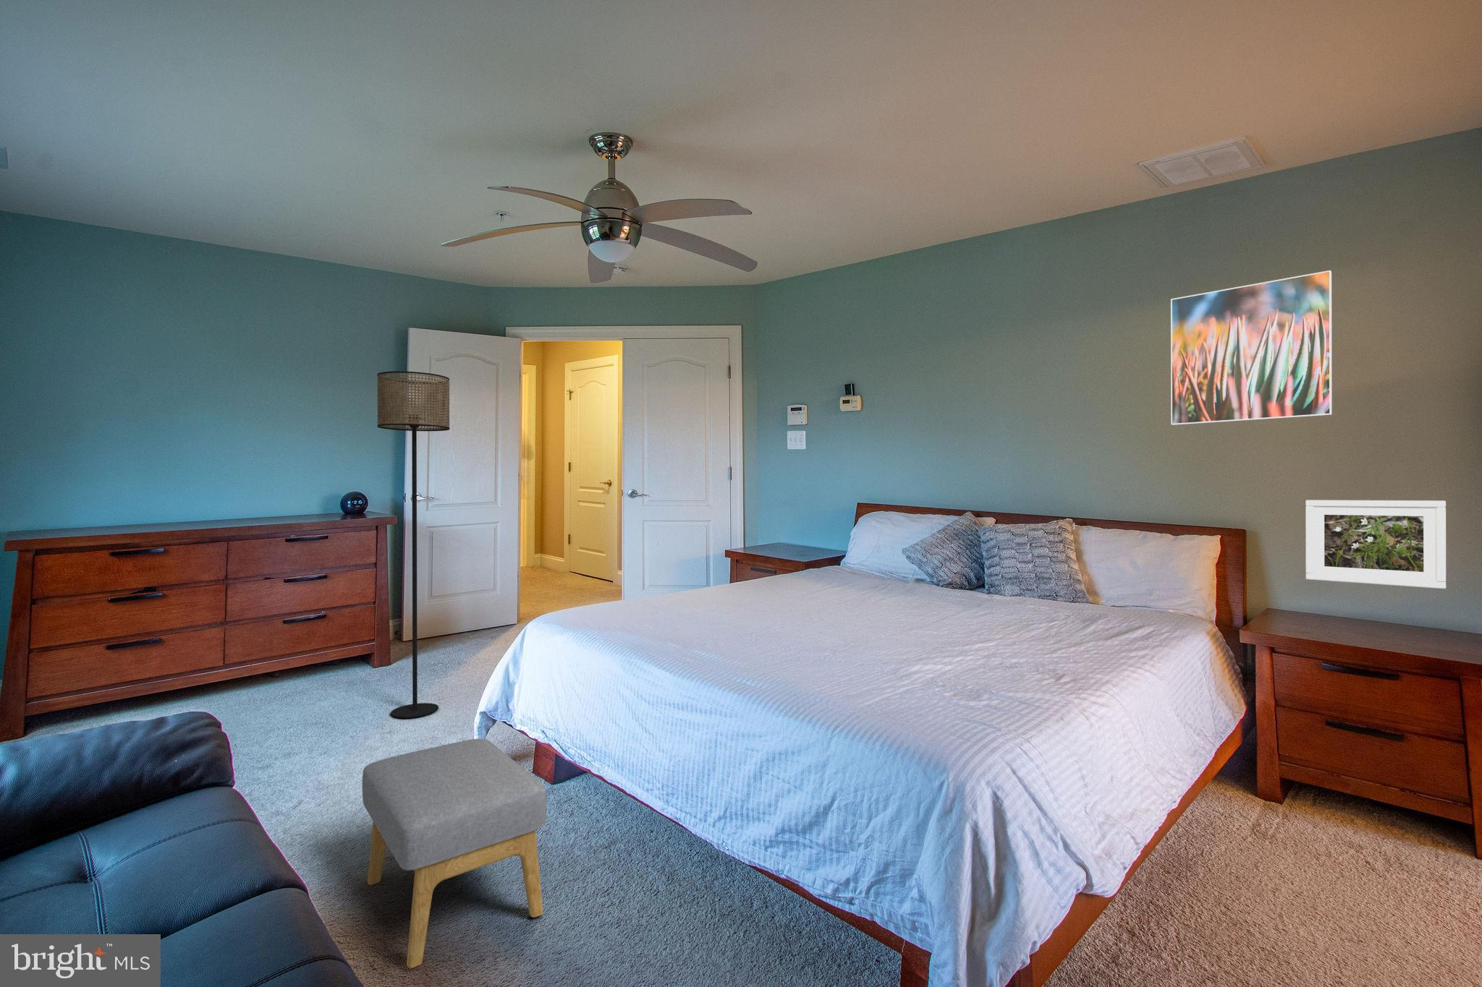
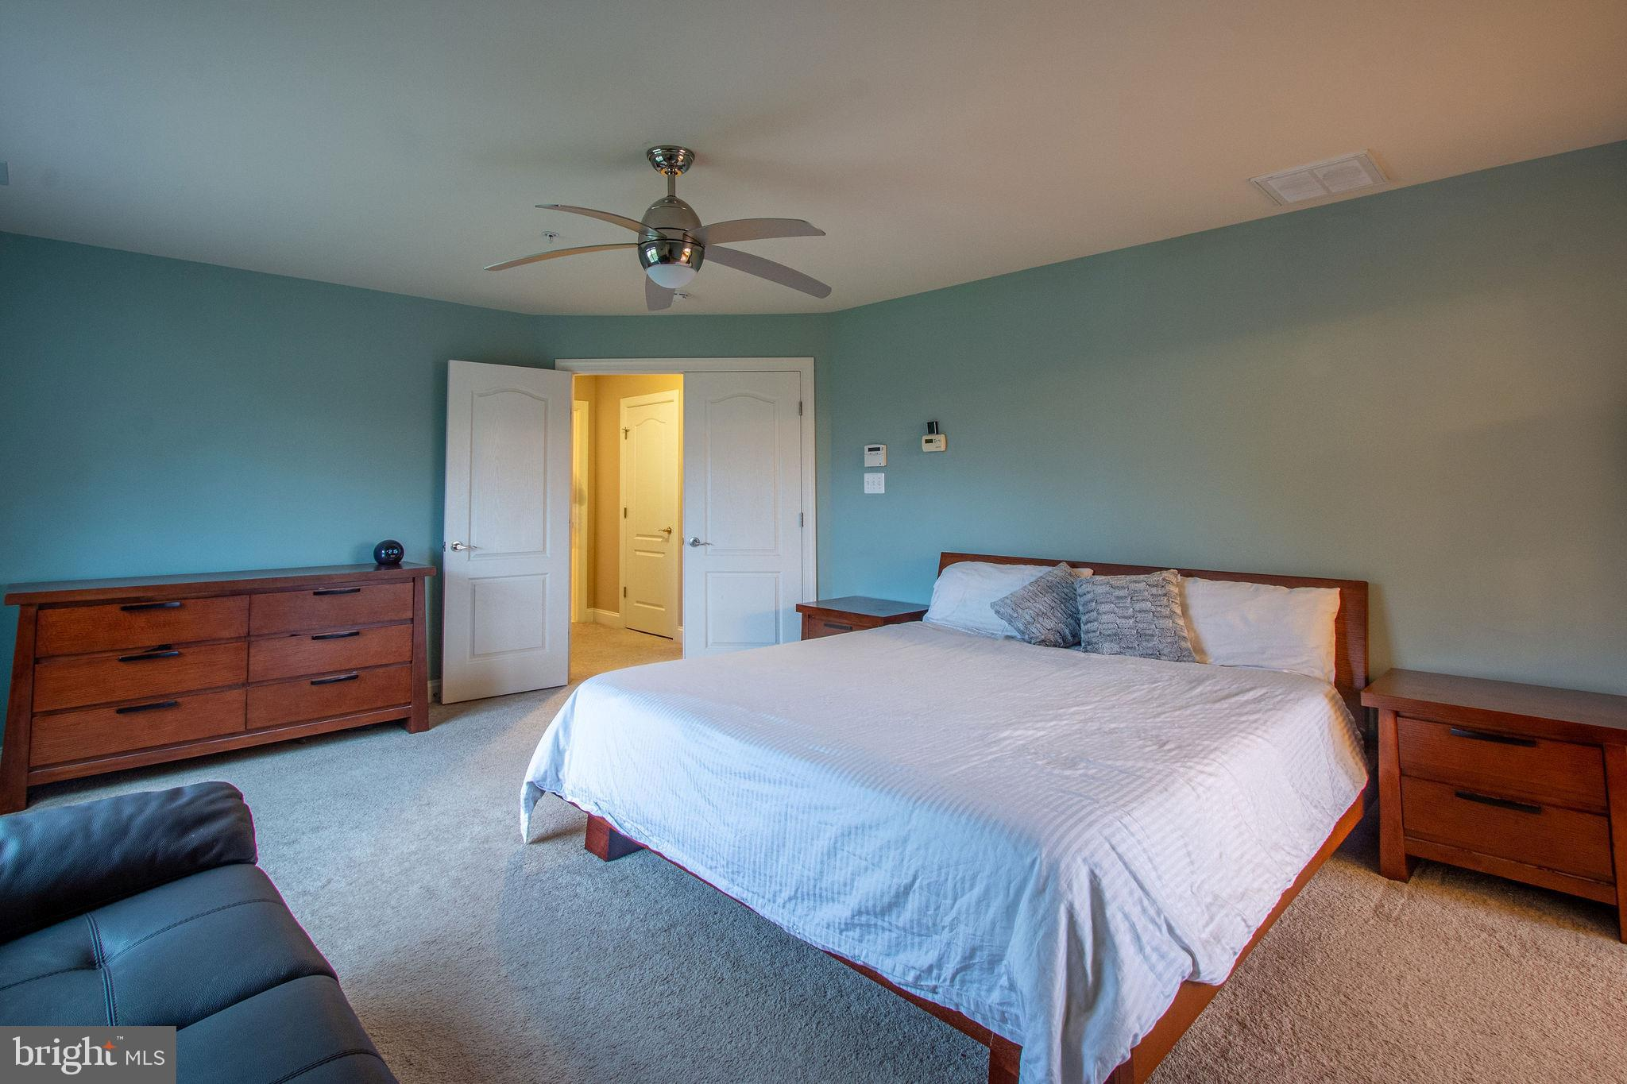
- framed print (1372, 542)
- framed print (1246, 352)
- floor lamp (414, 544)
- footstool (452, 833)
